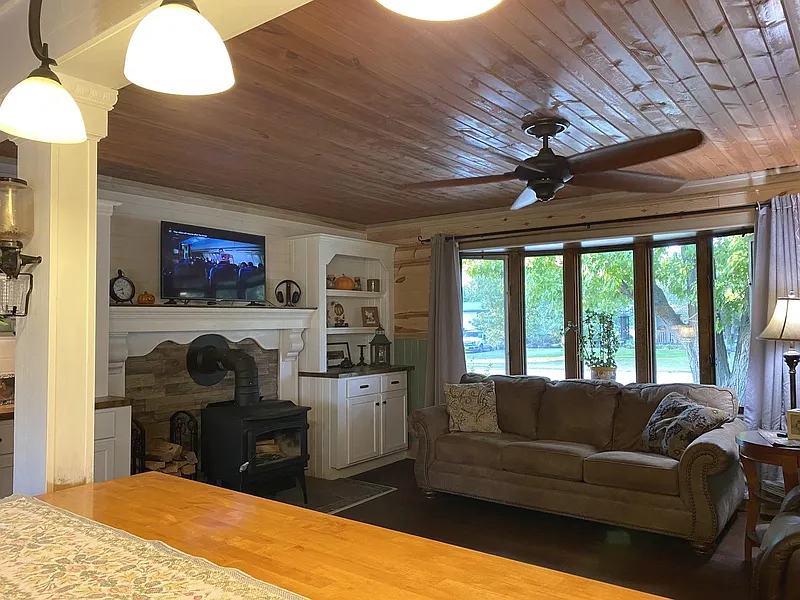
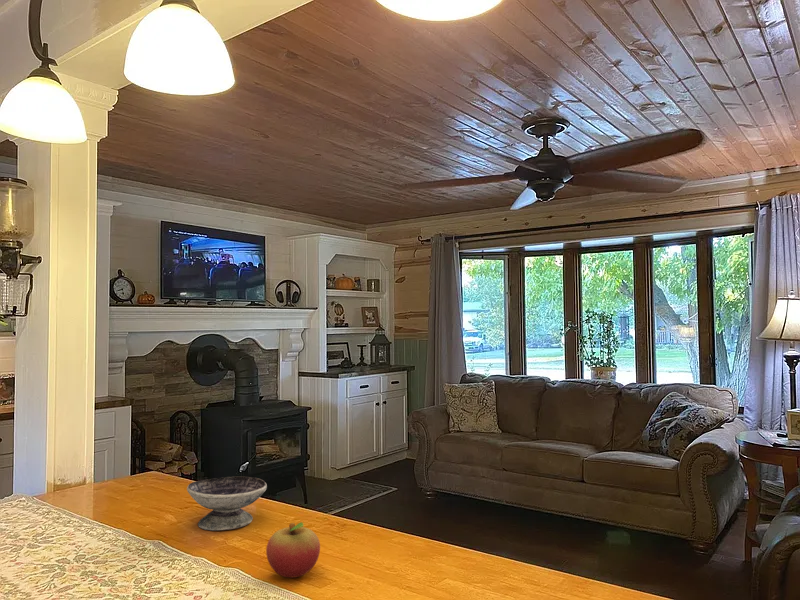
+ fruit (293, 545)
+ bowl (227, 501)
